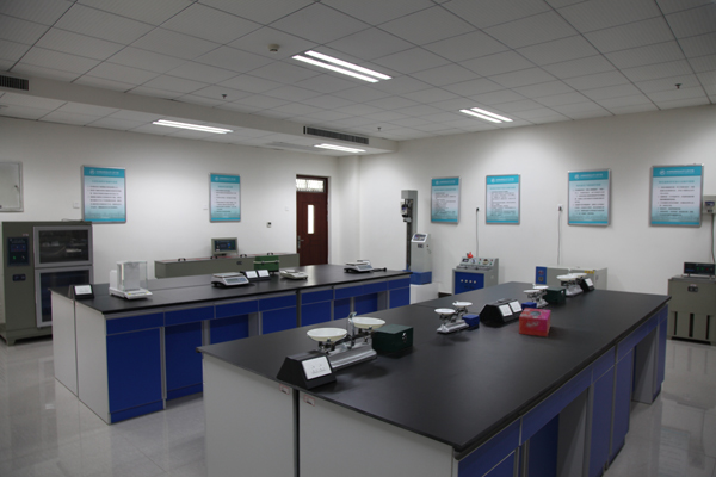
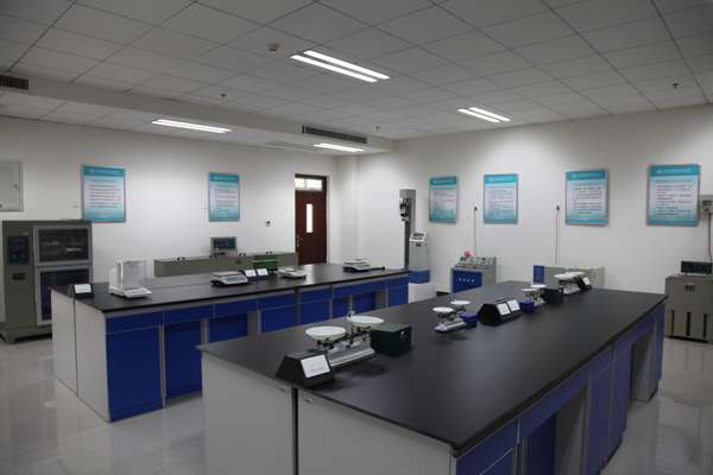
- tissue box (535, 321)
